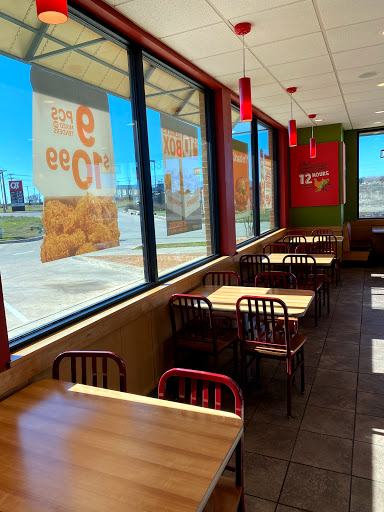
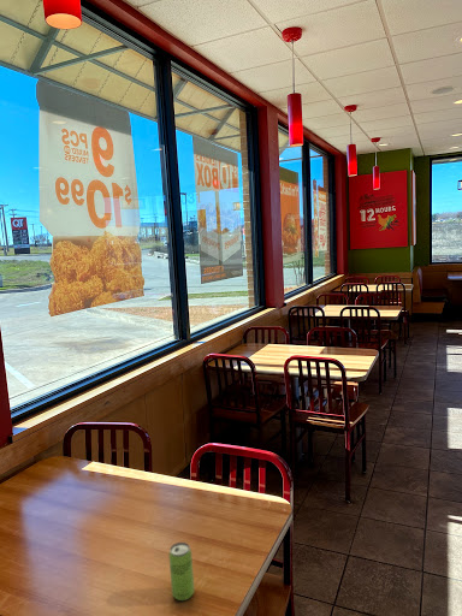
+ beverage can (180, 570)
